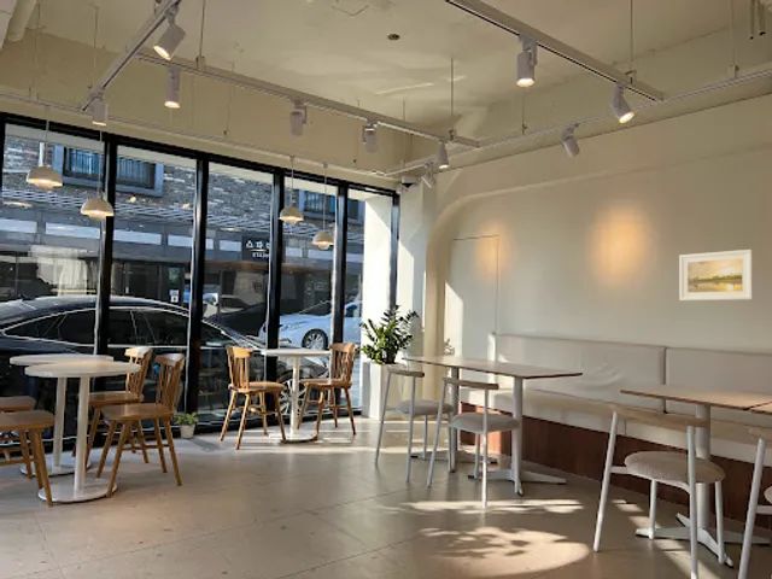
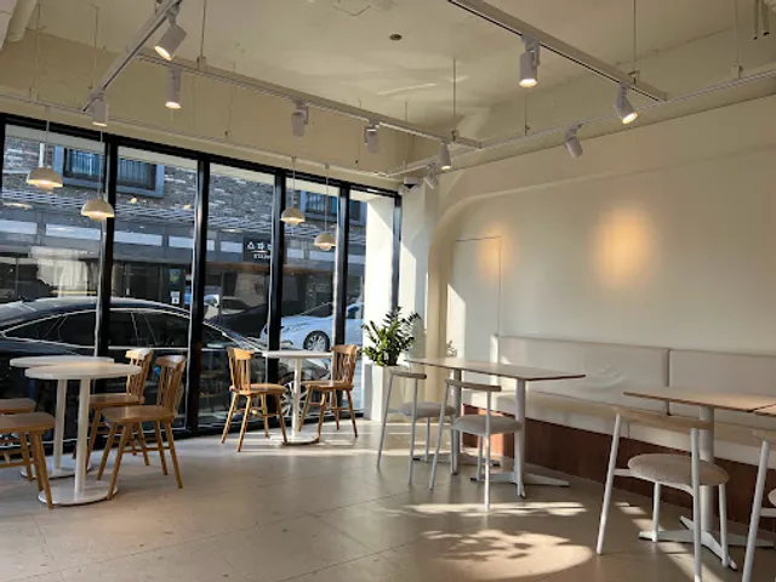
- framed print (714, 275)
- potted plant (185, 425)
